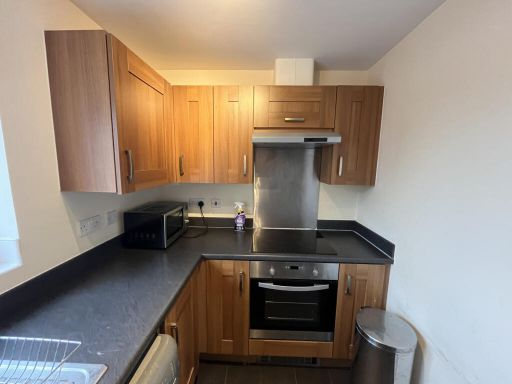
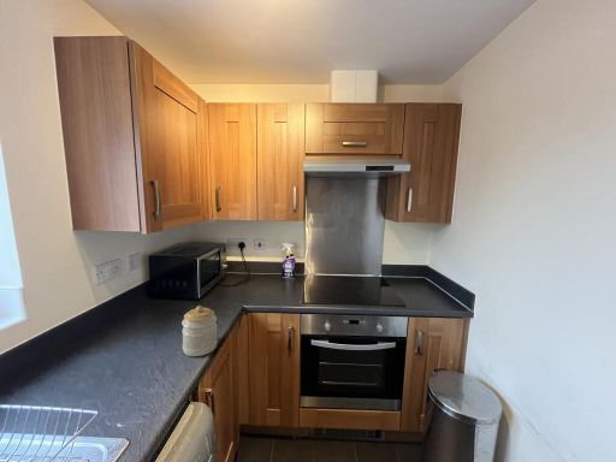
+ jar (200, 327)
